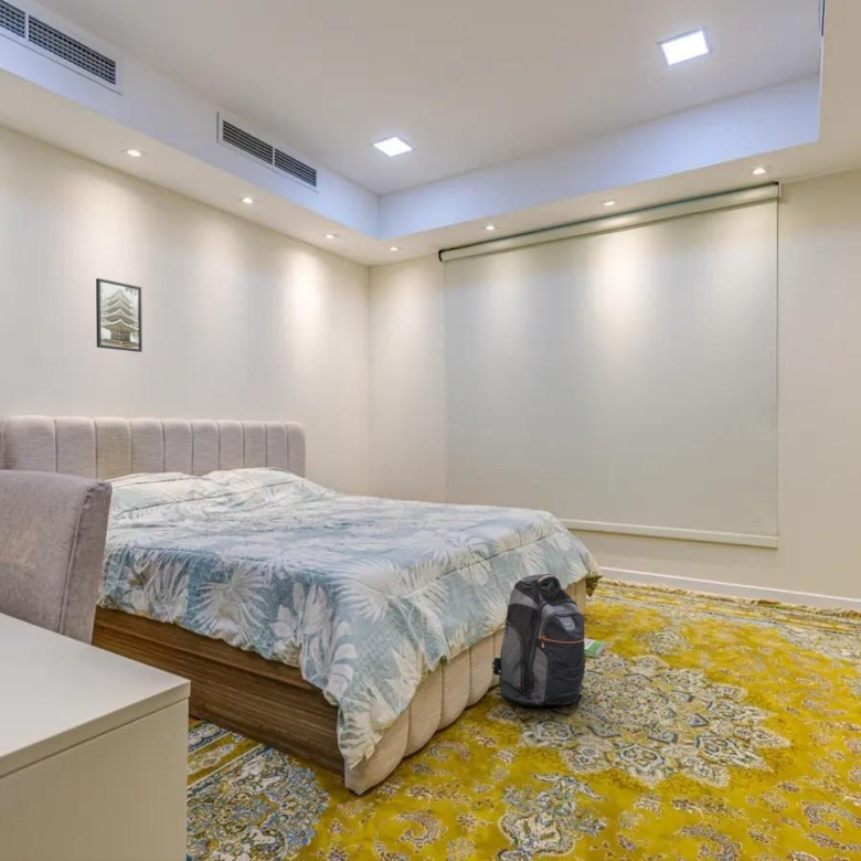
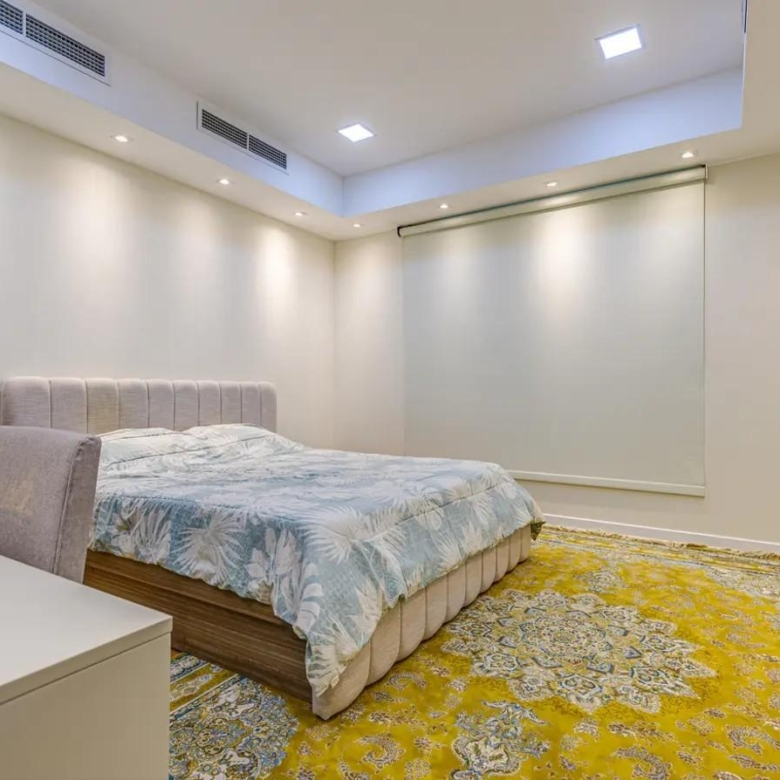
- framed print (119, 316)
- box (584, 648)
- backpack (542, 633)
